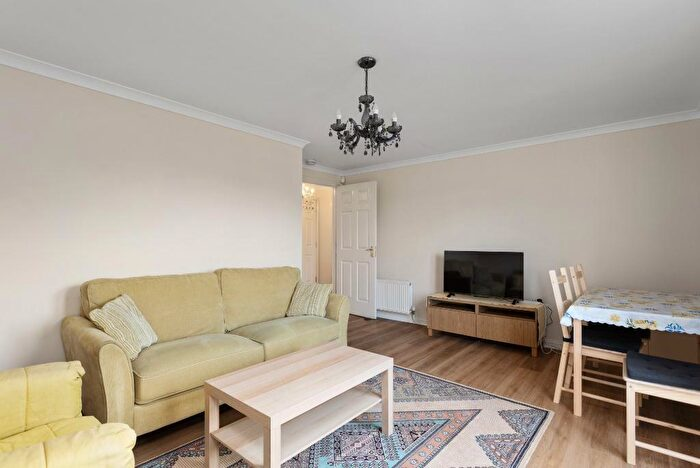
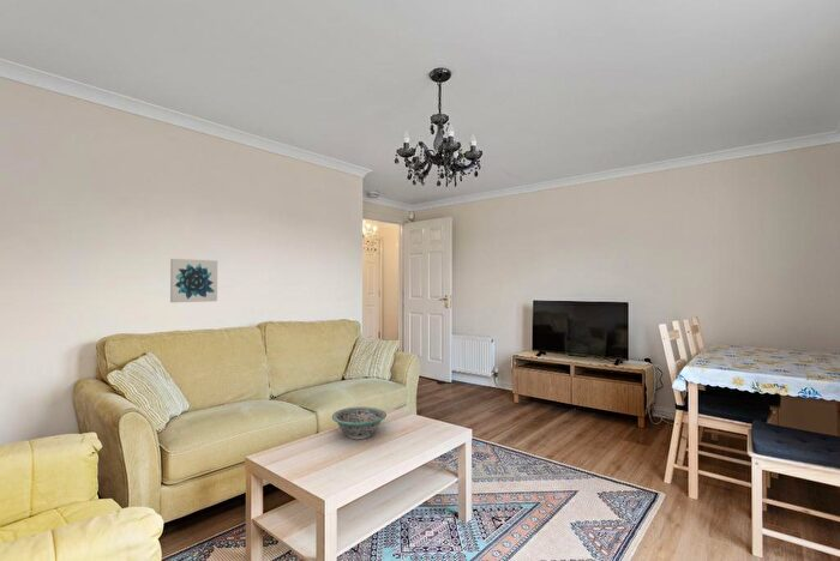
+ wall art (194, 280)
+ decorative bowl (359, 424)
